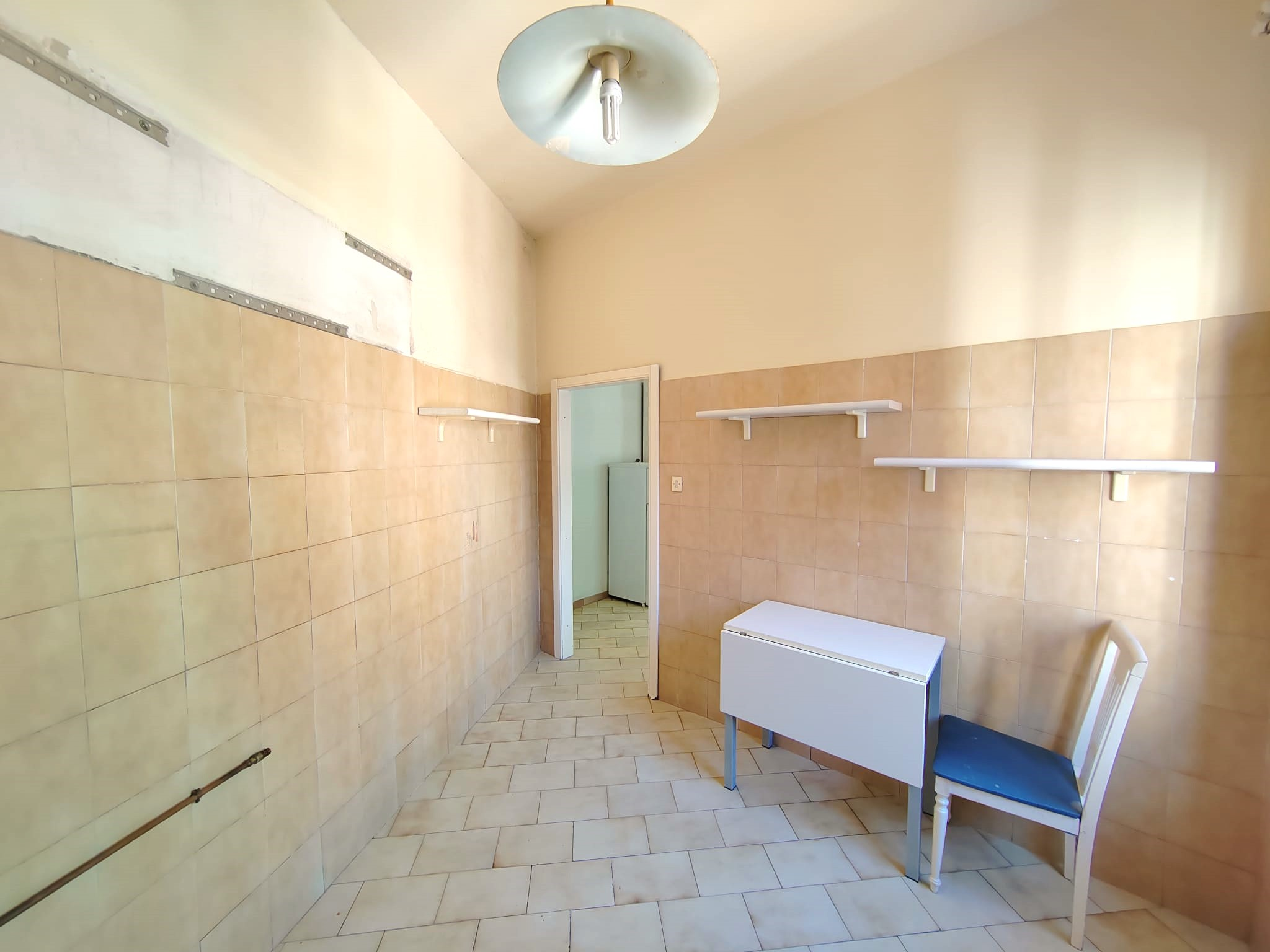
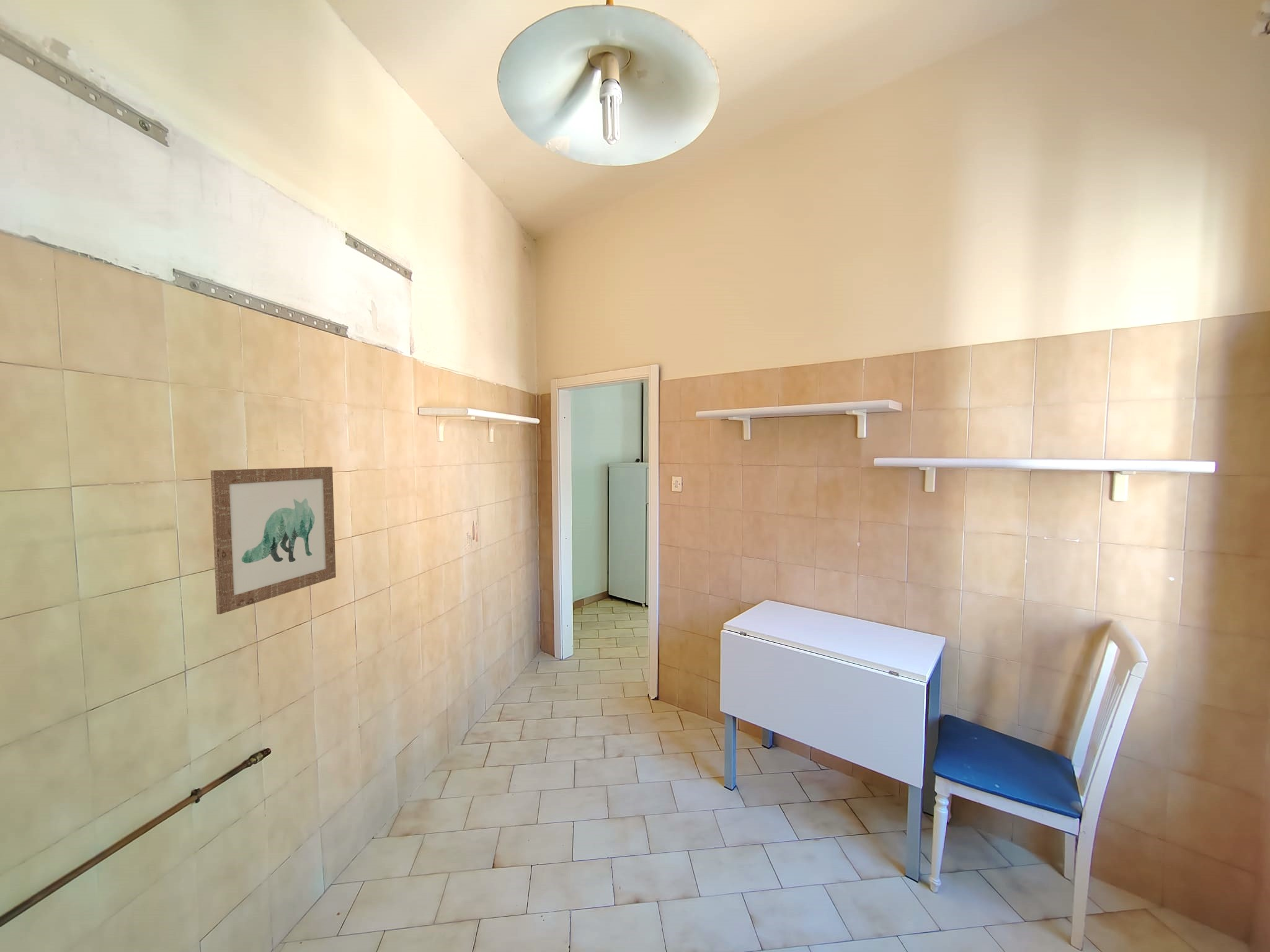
+ wall art (282, 531)
